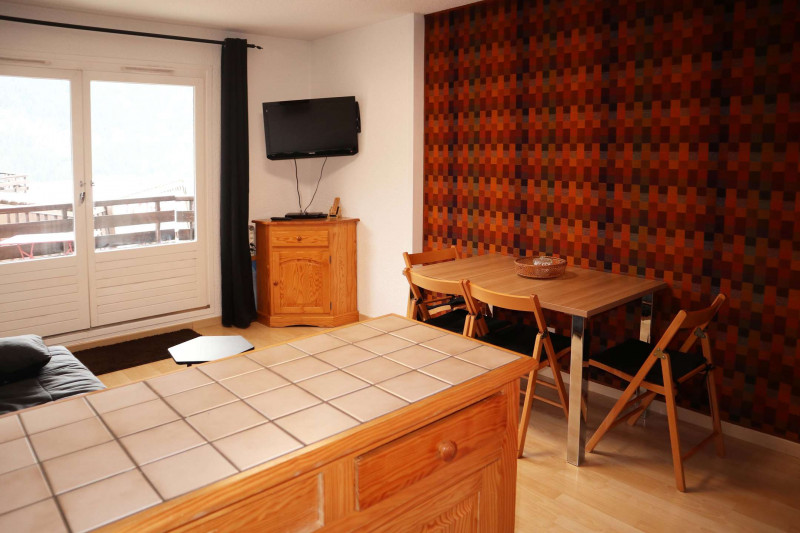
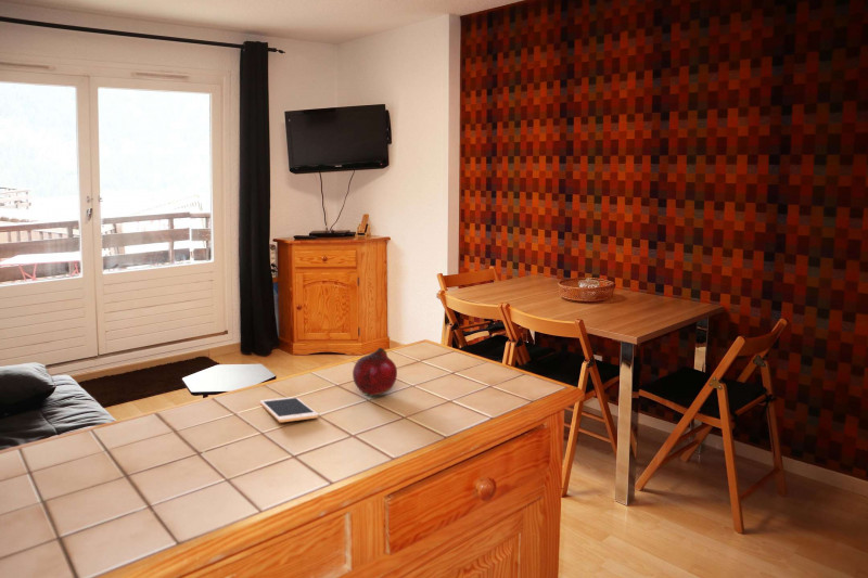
+ cell phone (288, 408)
+ fruit (374, 371)
